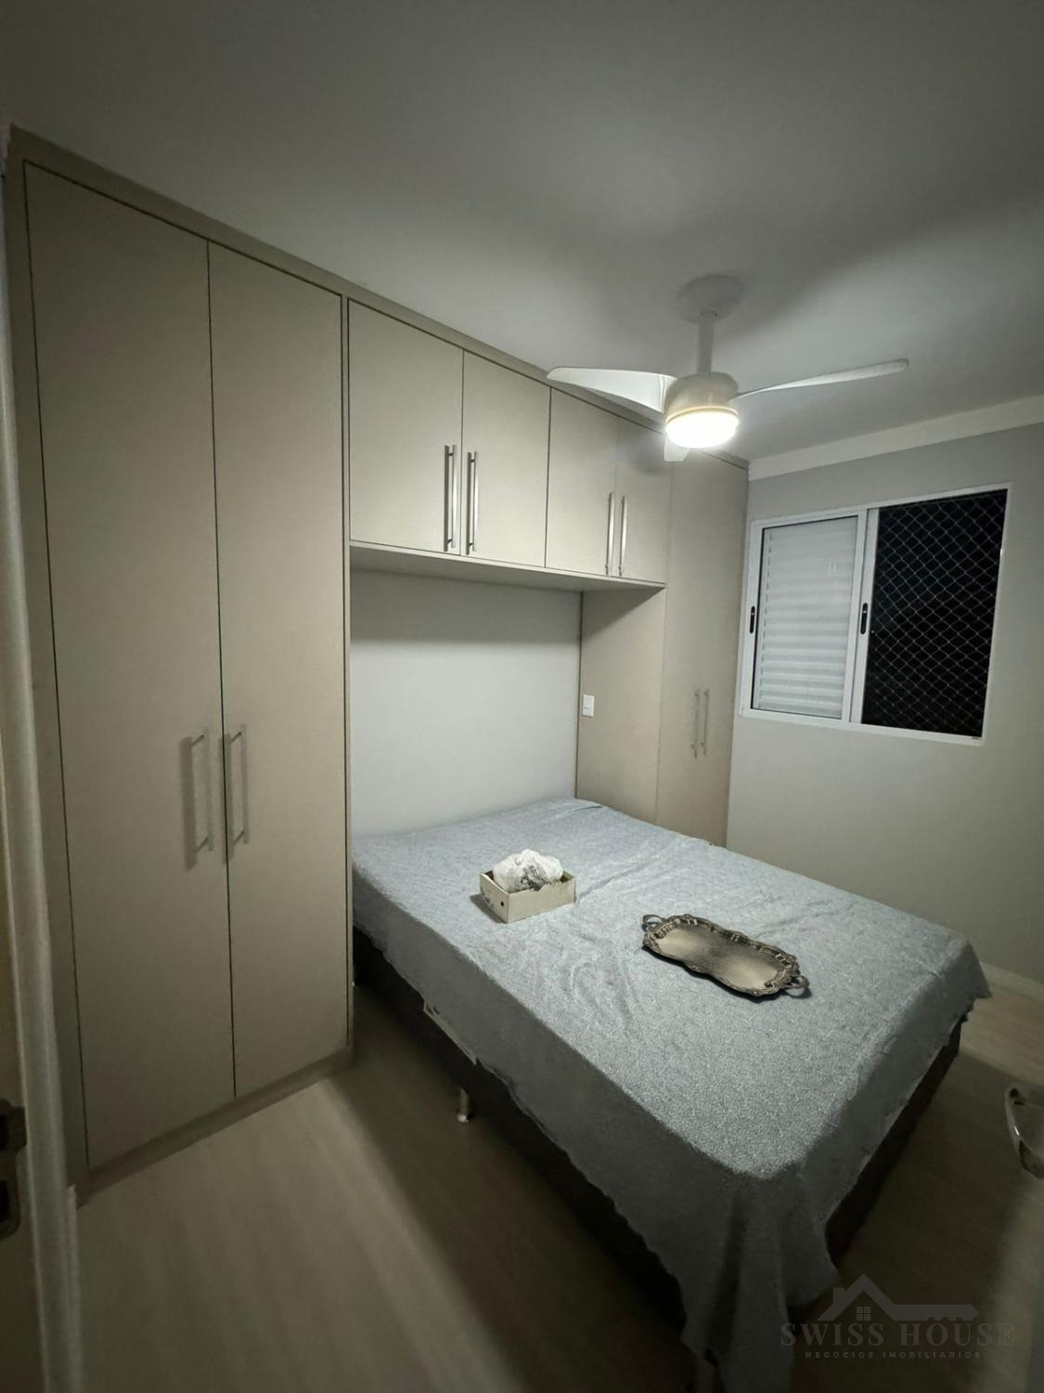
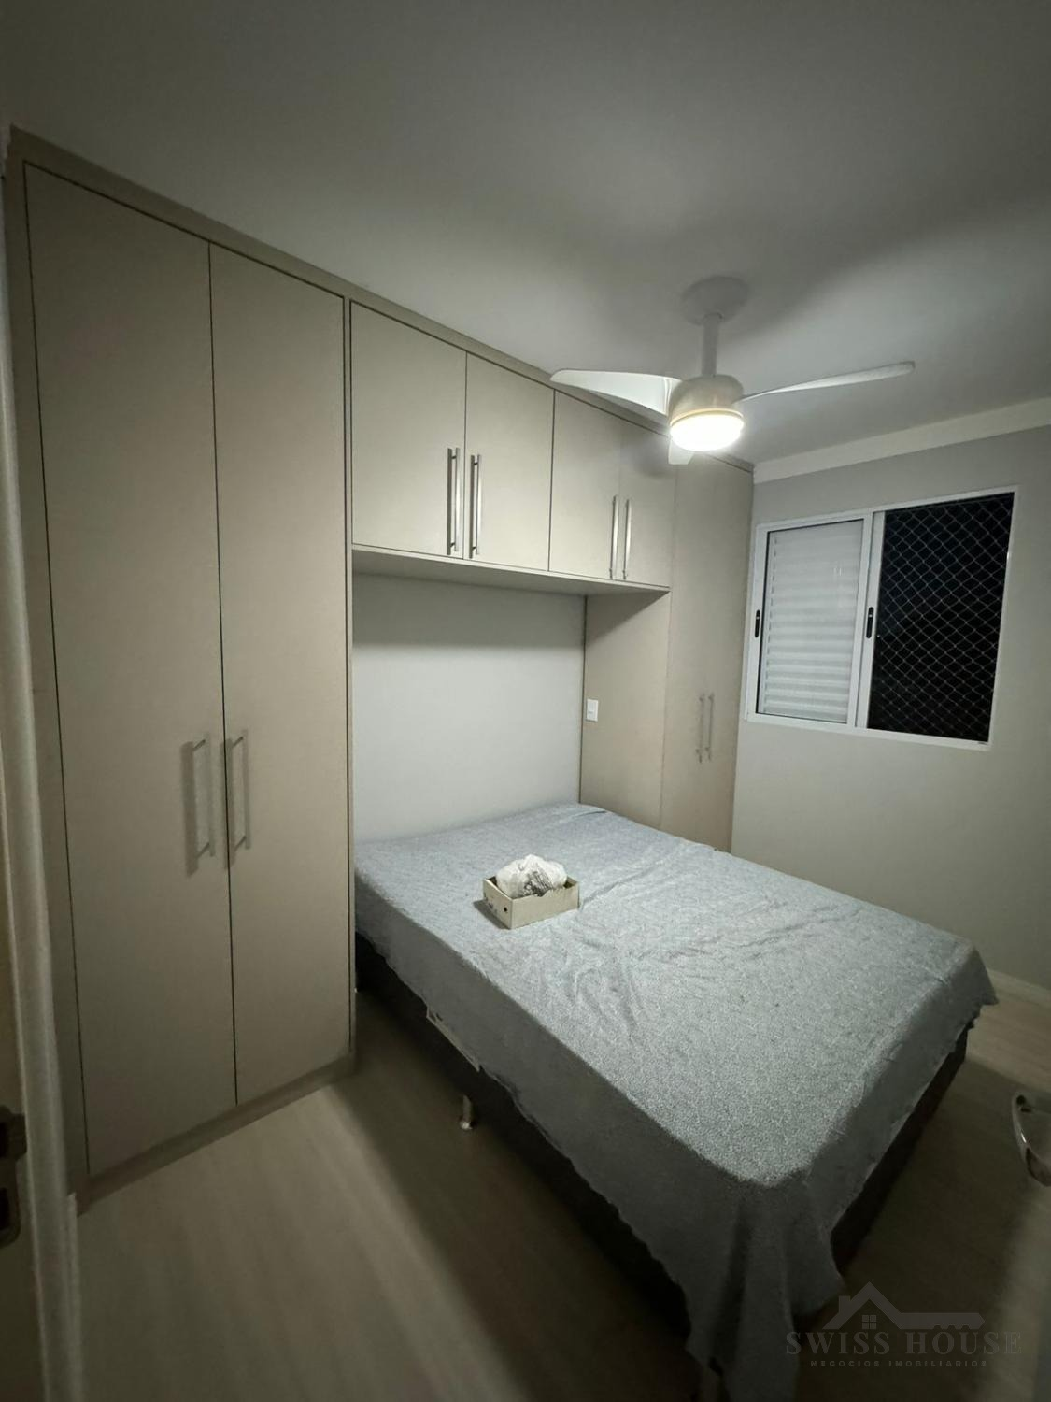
- serving tray (717, 950)
